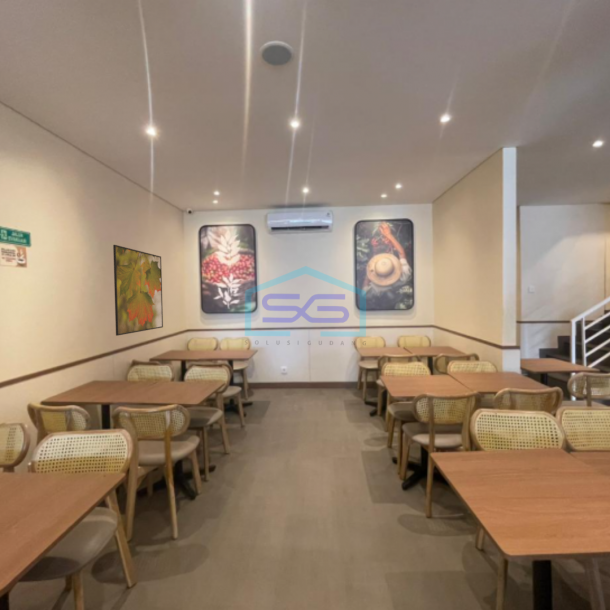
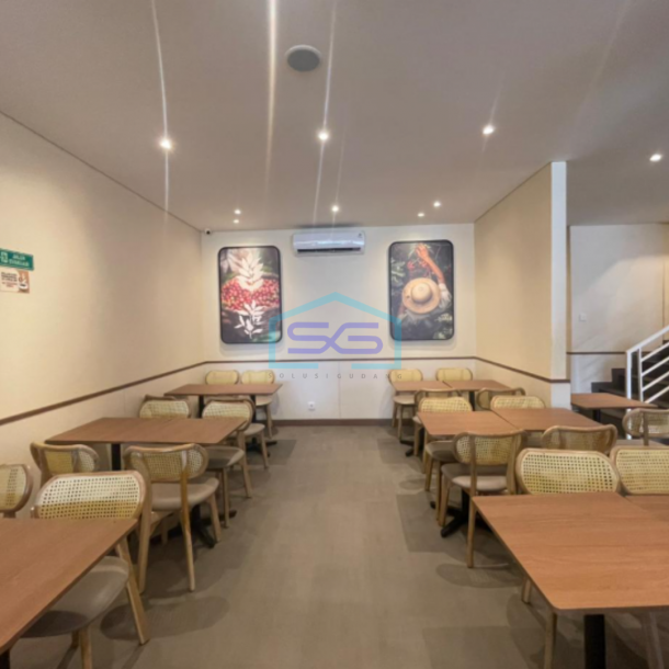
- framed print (141, 291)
